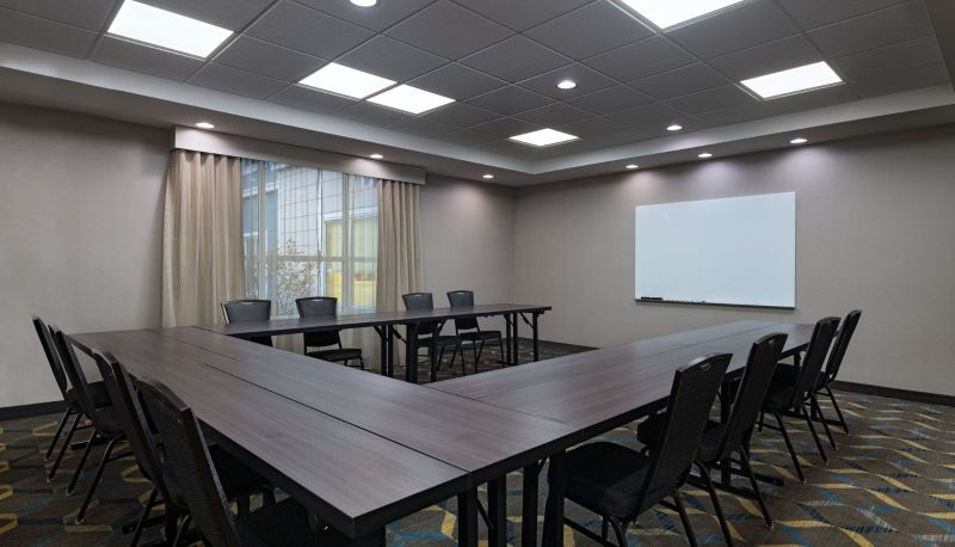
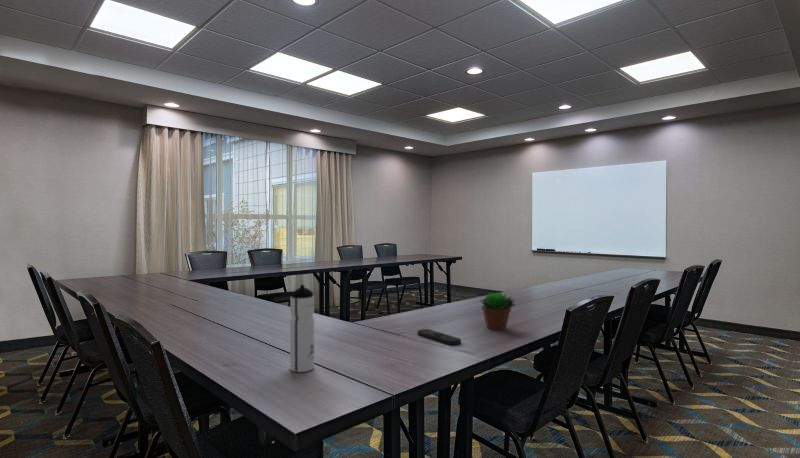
+ water bottle (302, 326)
+ remote control (438, 336)
+ succulent plant (497, 309)
